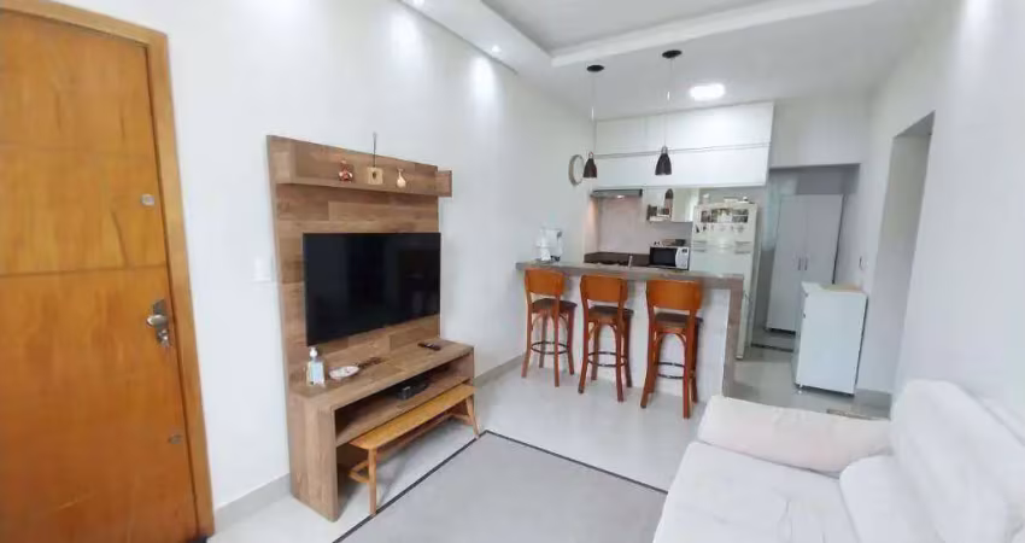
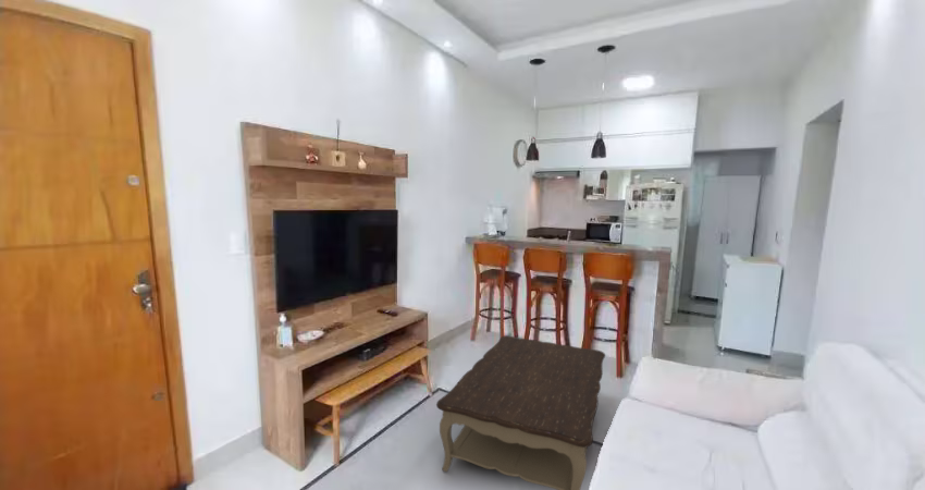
+ coffee table (532, 402)
